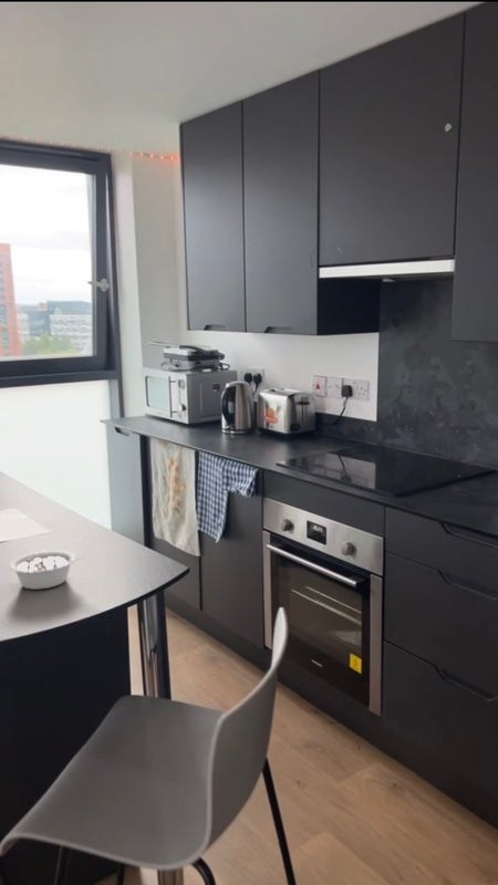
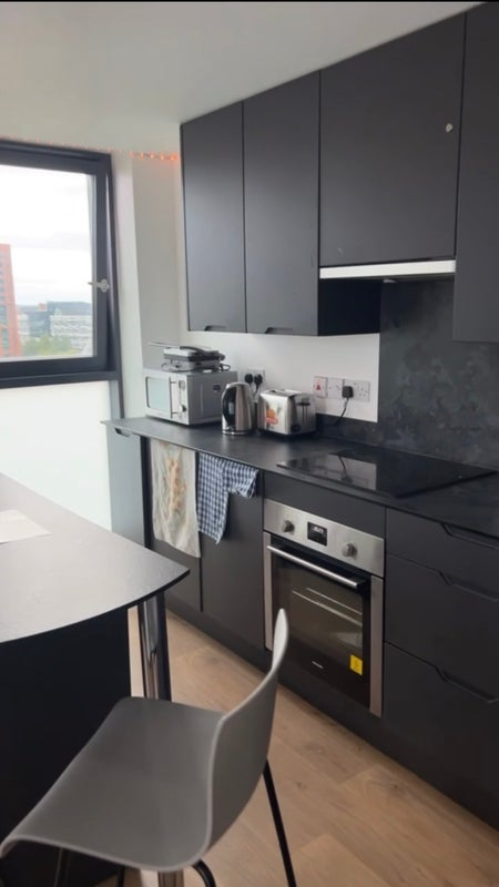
- legume (45, 569)
